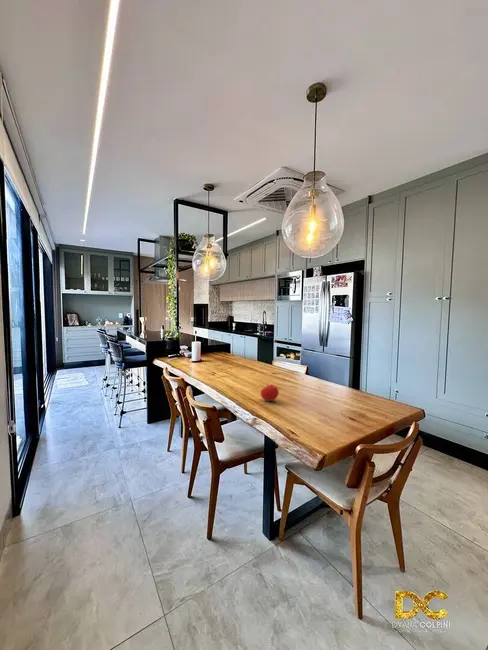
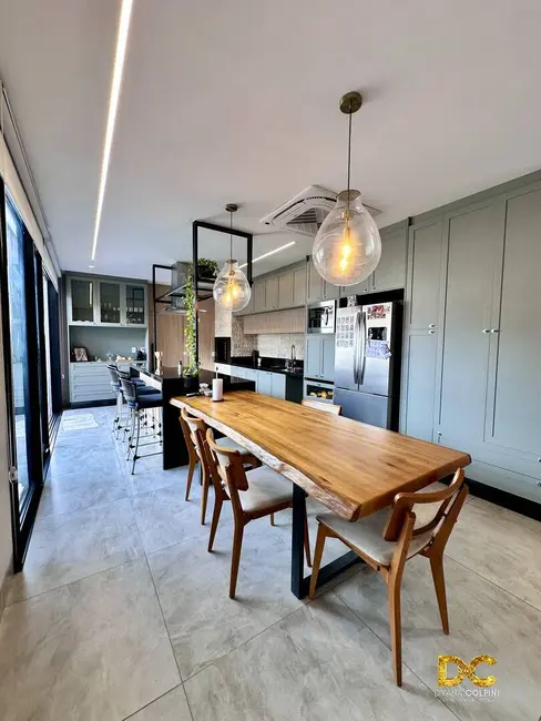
- fruit (269, 392)
